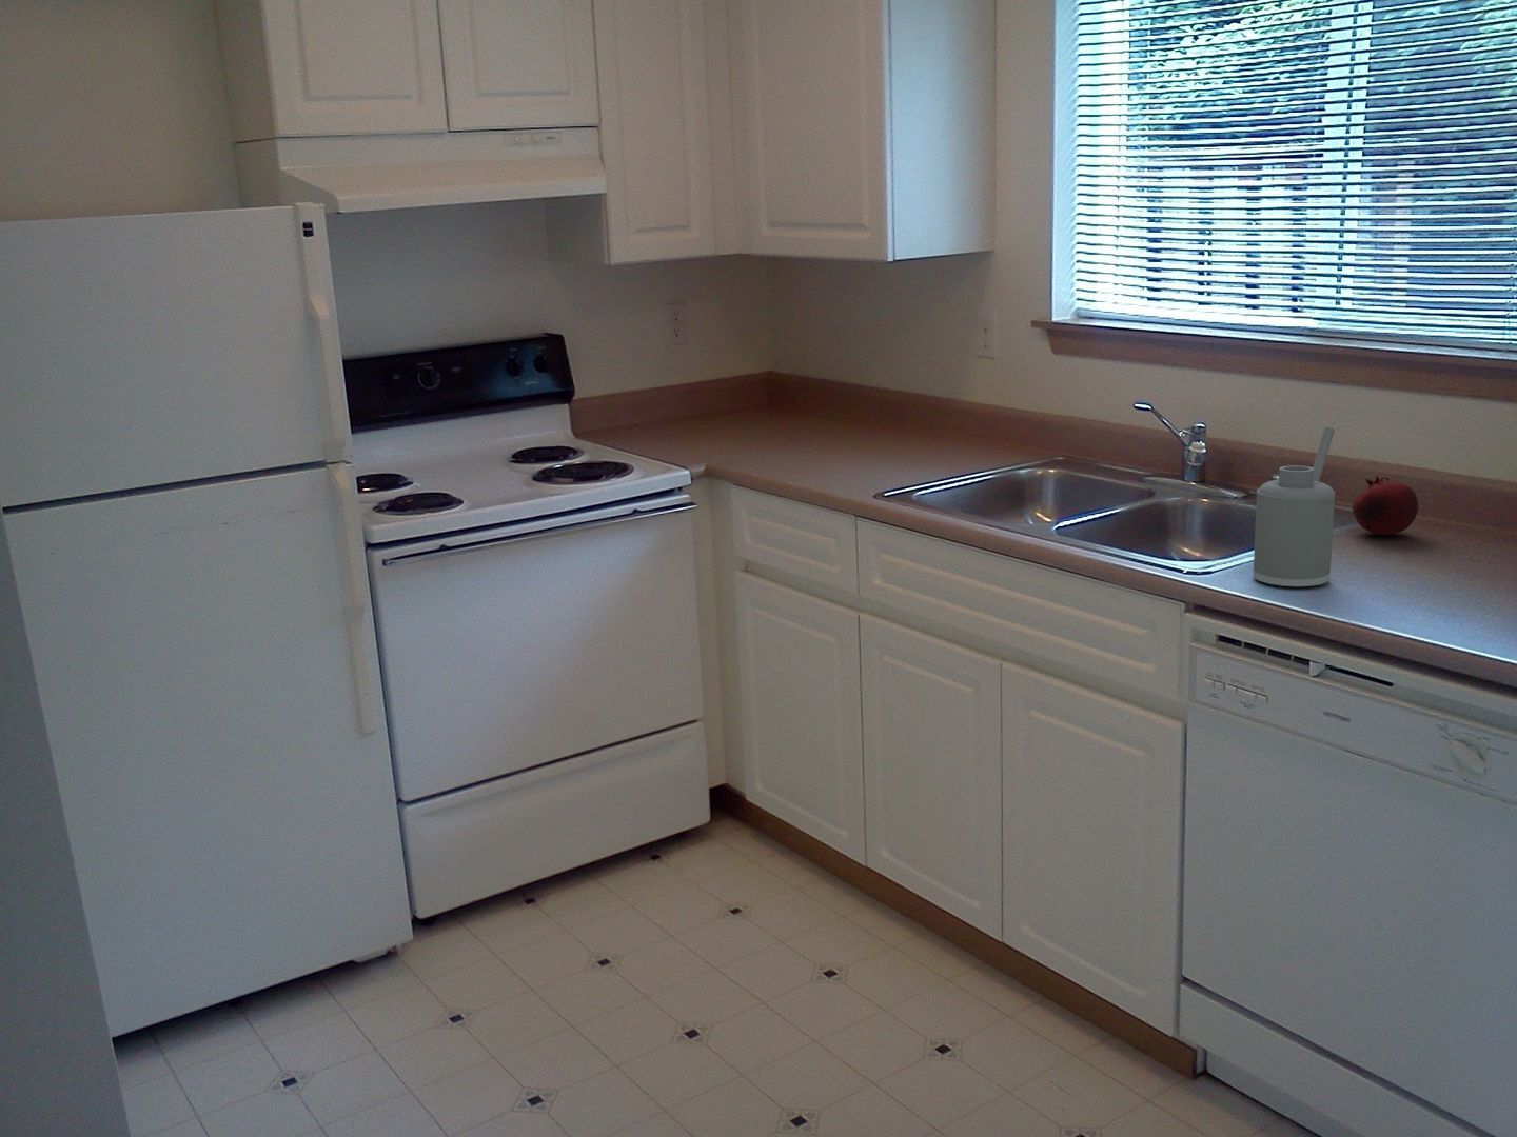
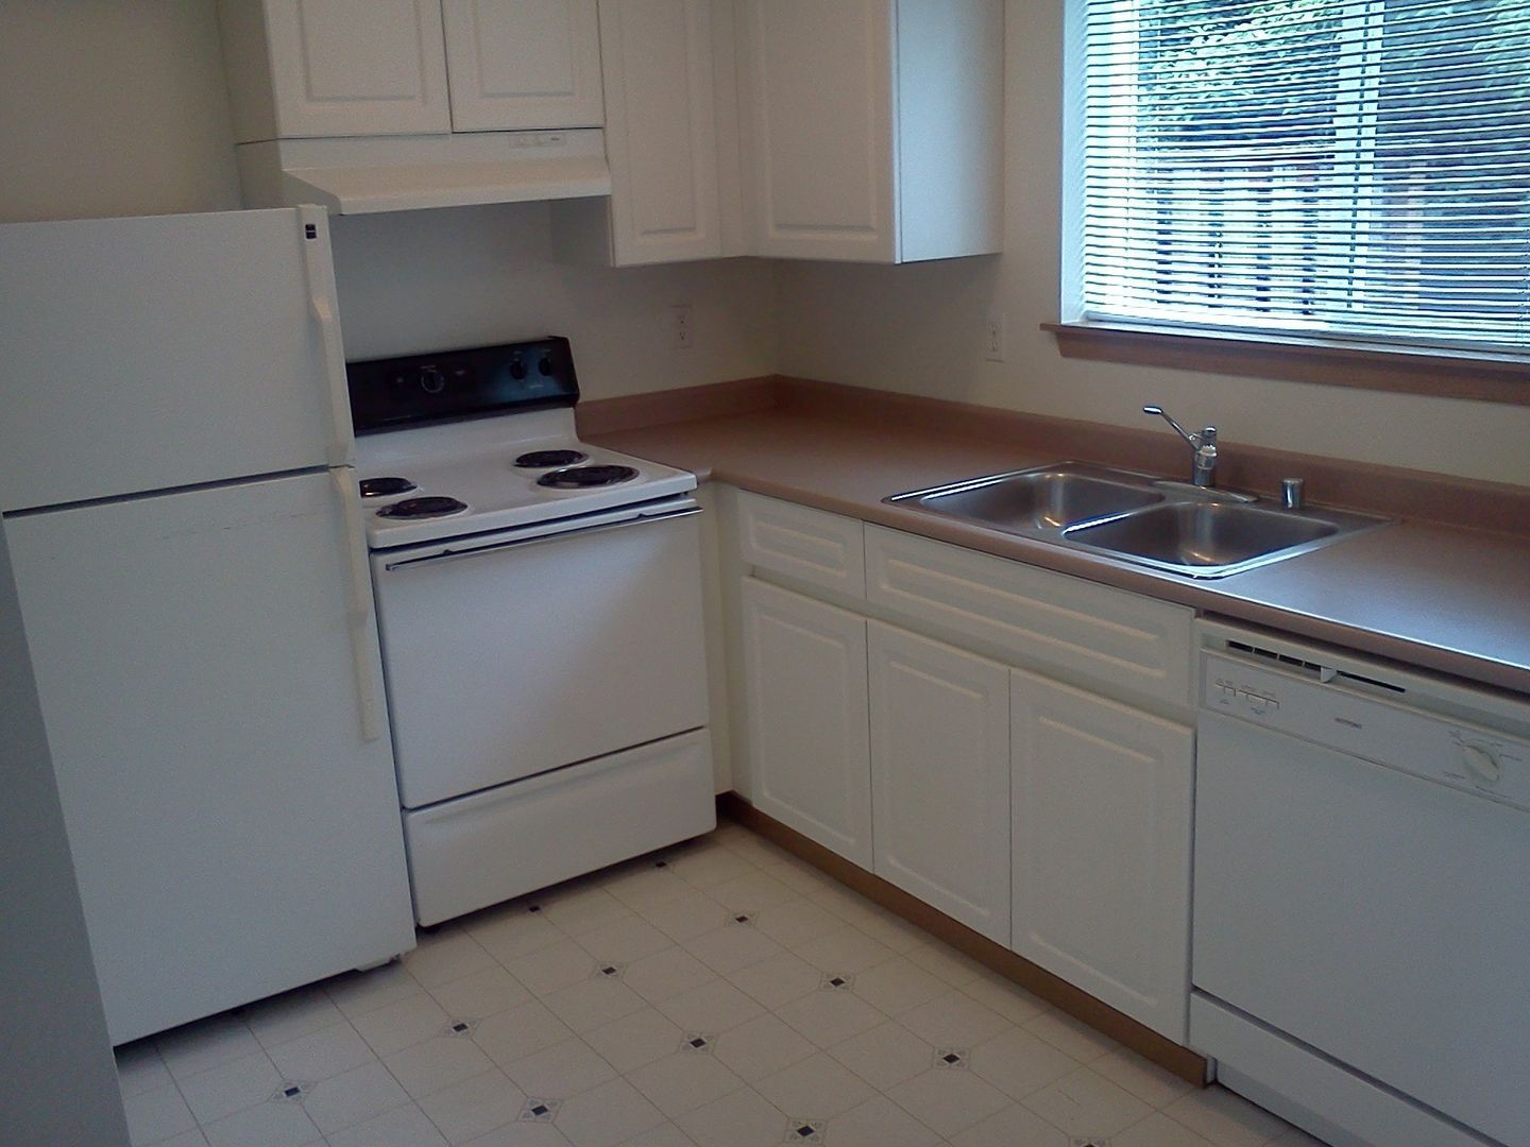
- soap dispenser (1301, 505)
- fruit (1386, 504)
